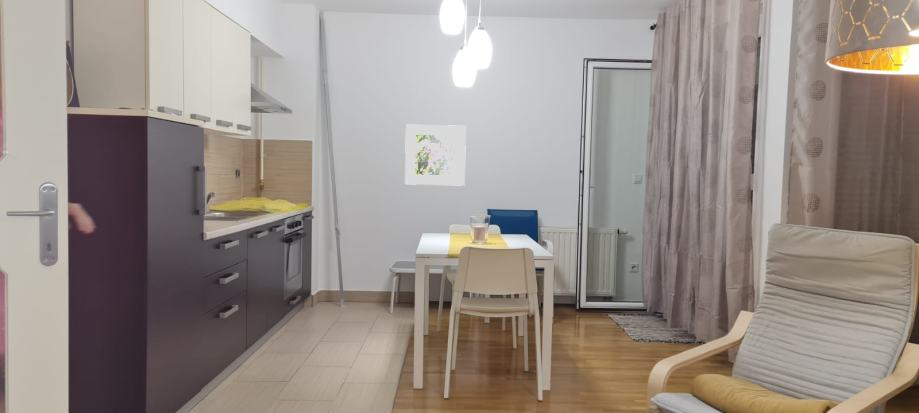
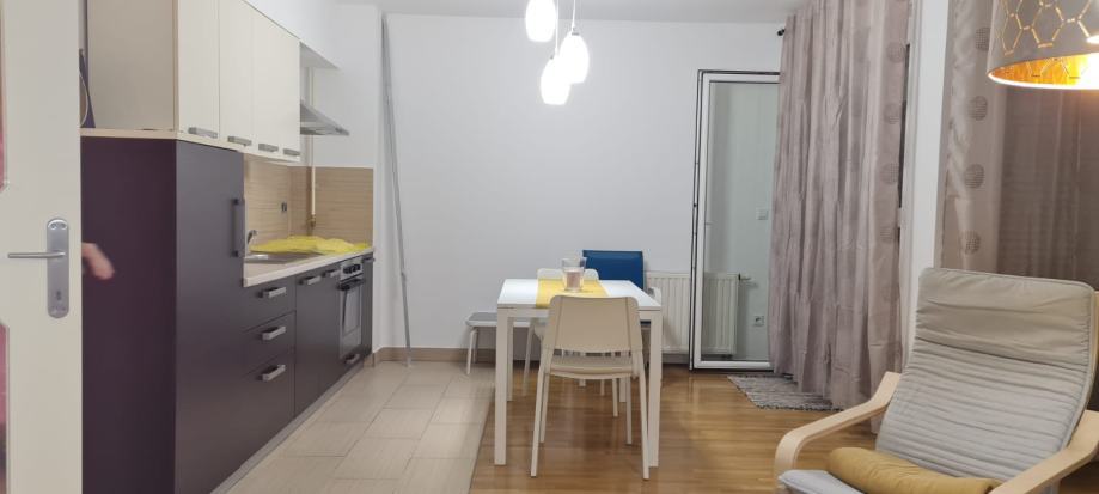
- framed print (435, 155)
